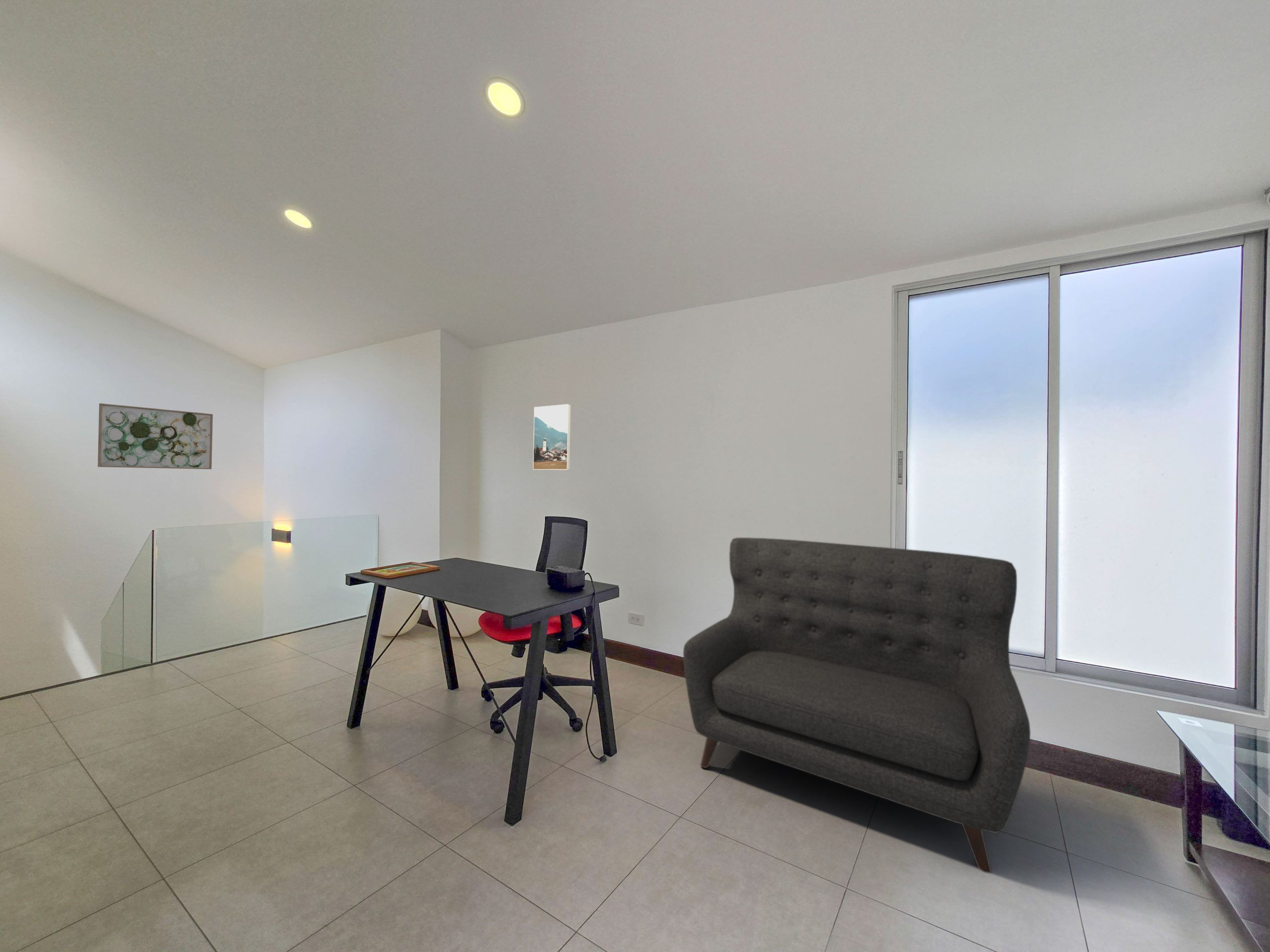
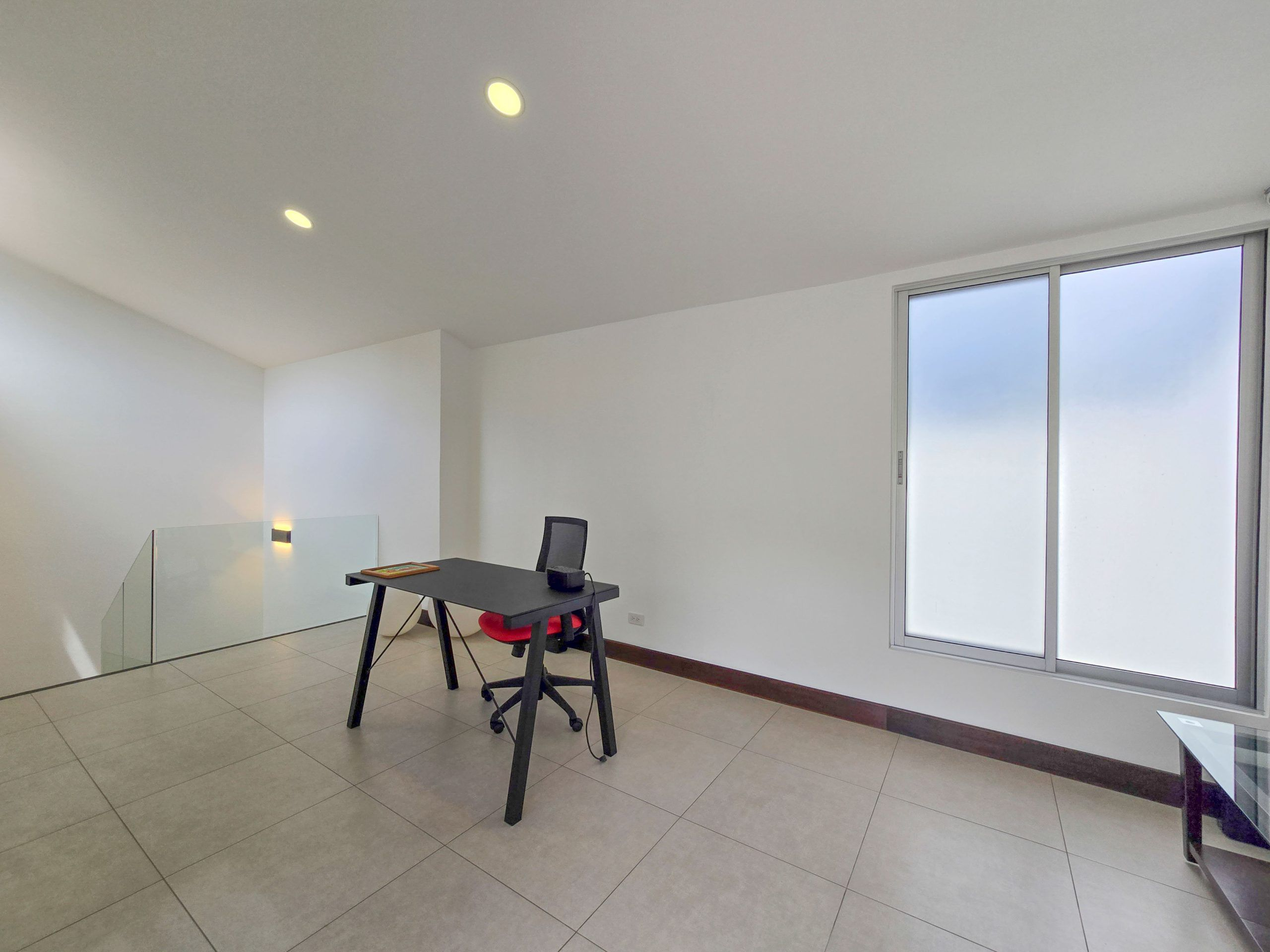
- wall art (159, 438)
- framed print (551, 437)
- sofa (843, 659)
